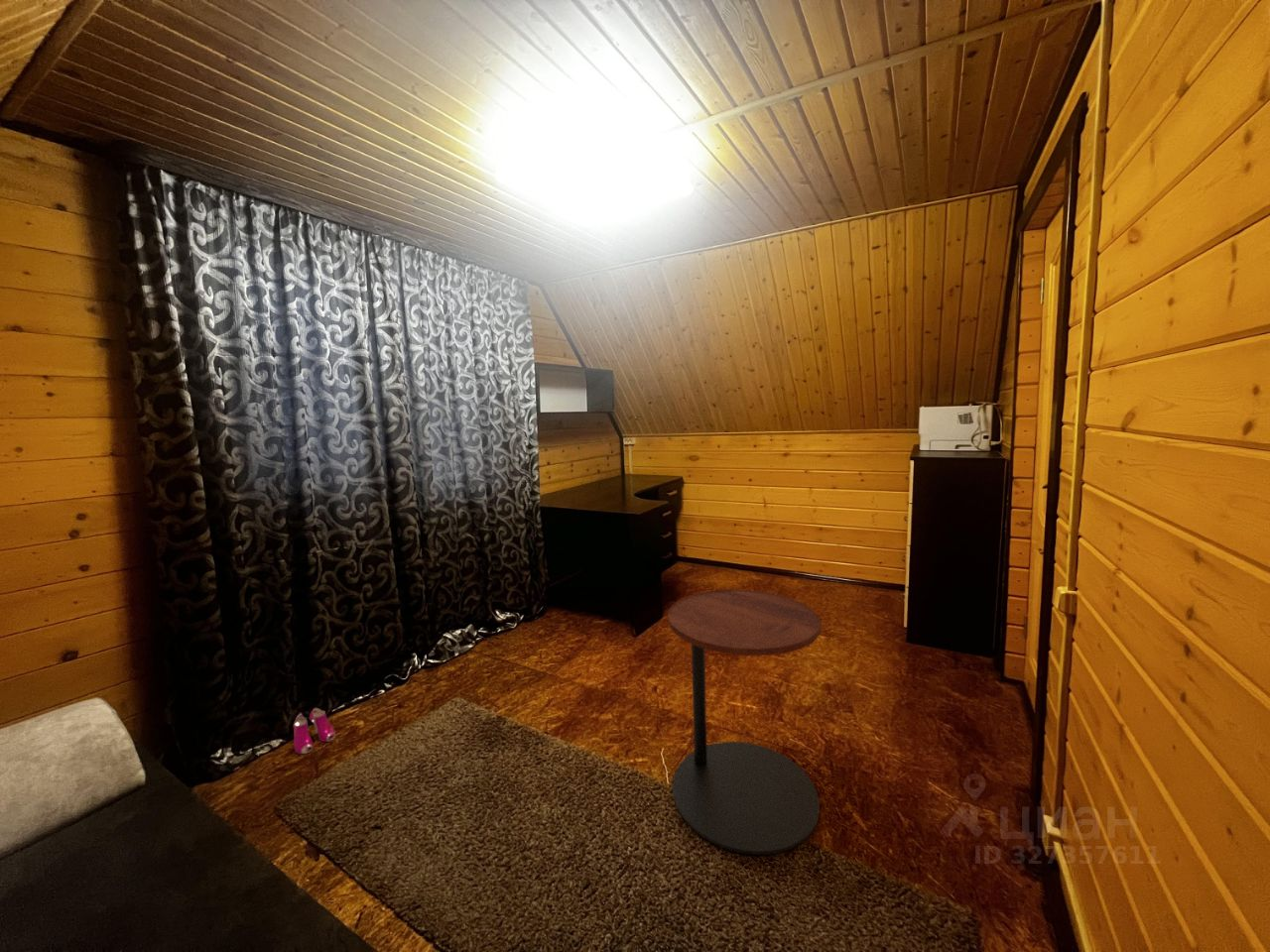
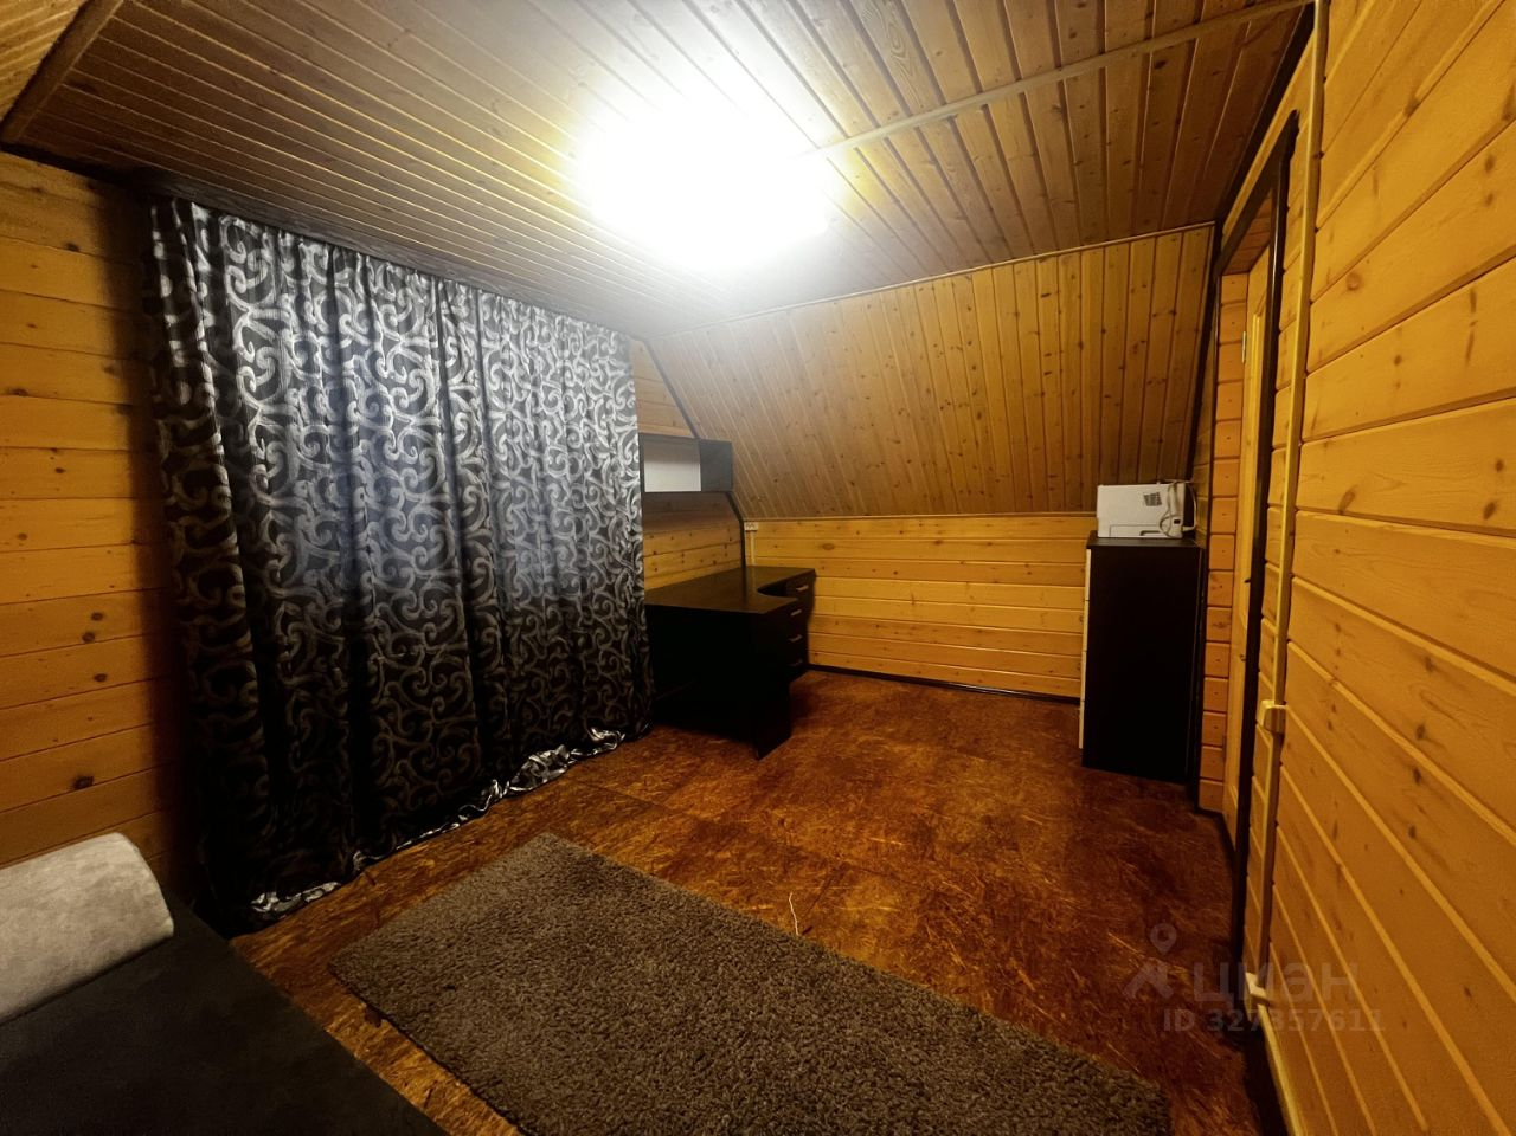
- side table (705, 706)
- shoe (315, 726)
